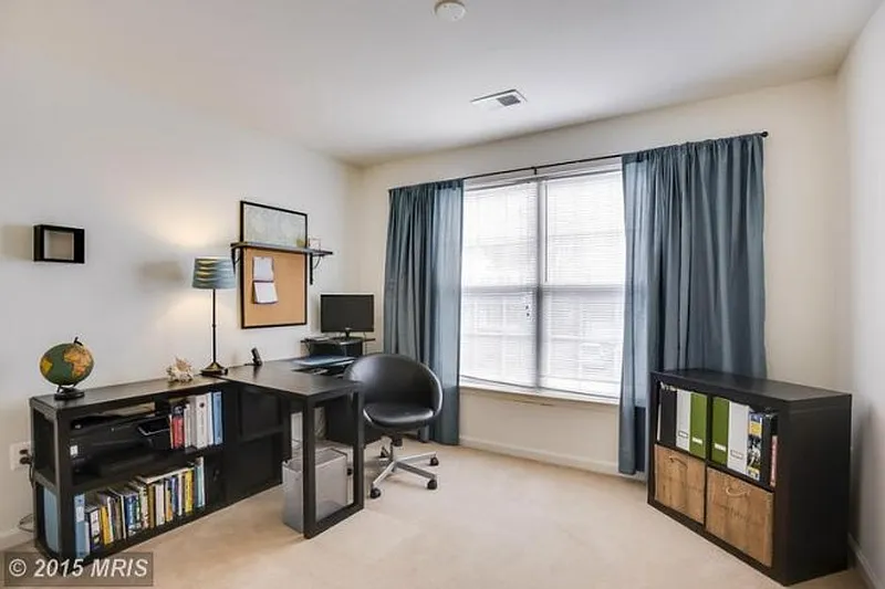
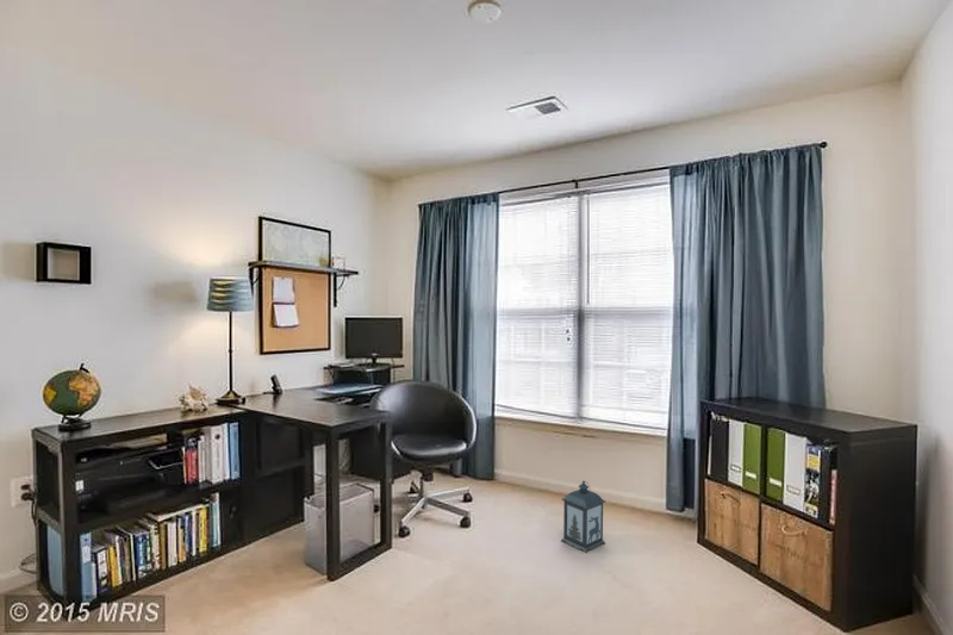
+ lantern (583, 511)
